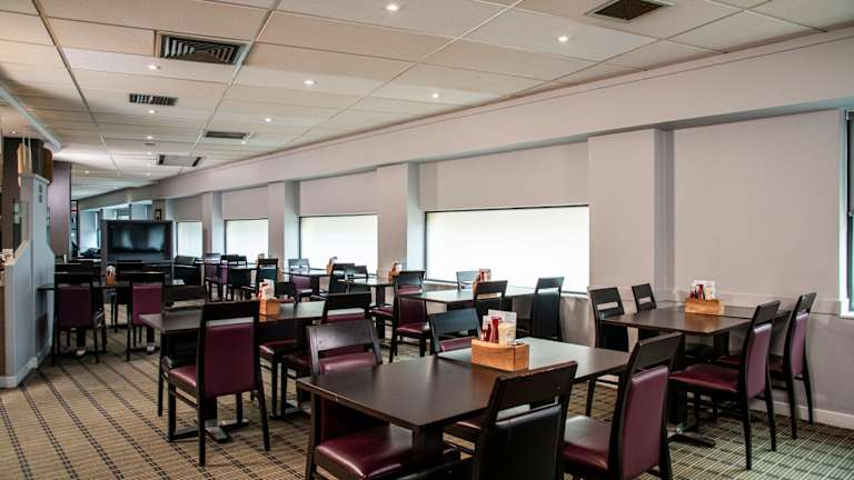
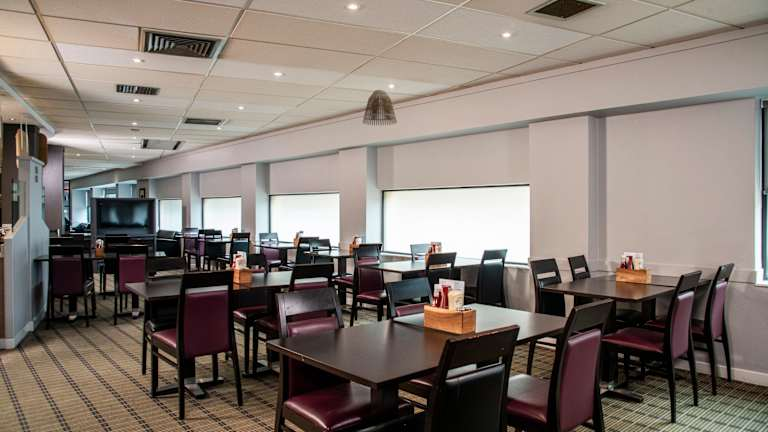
+ lamp shade (380, 106)
